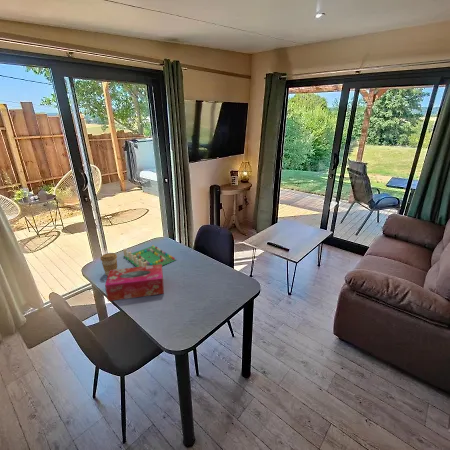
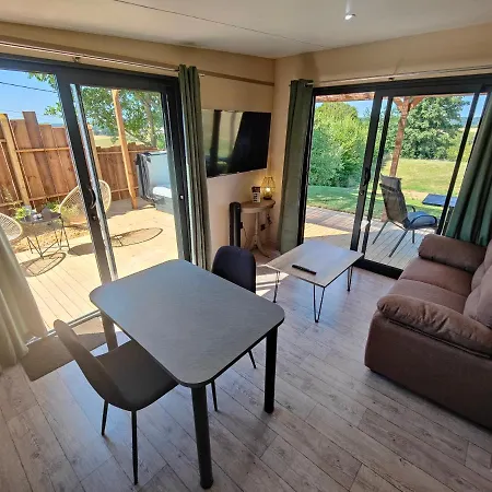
- board game (149, 254)
- coffee cup (109, 263)
- tissue box (136, 281)
